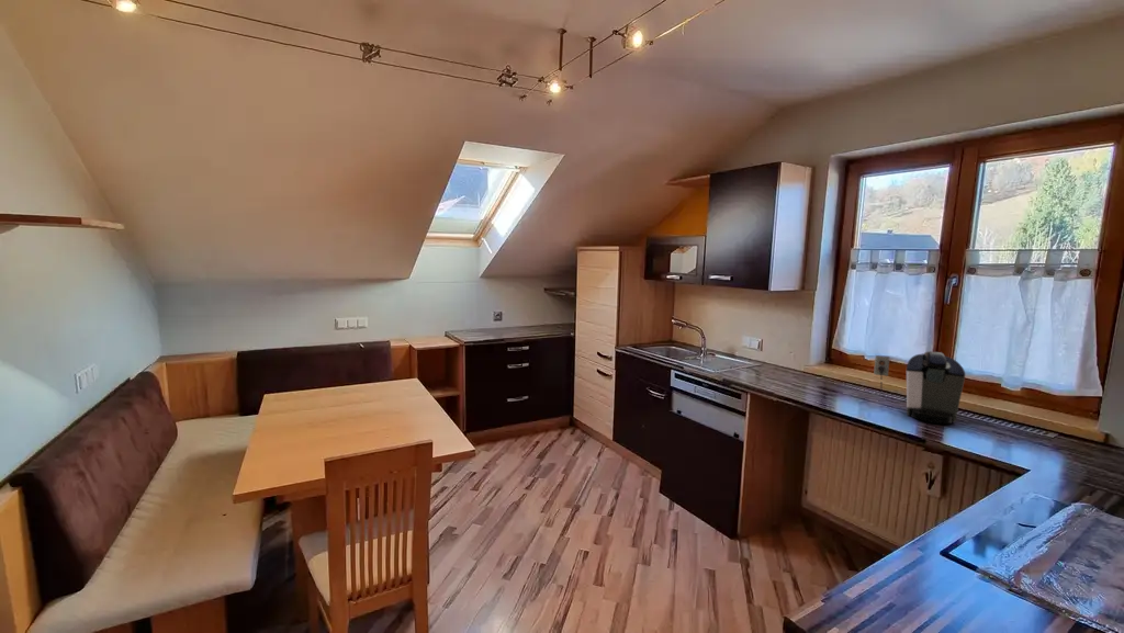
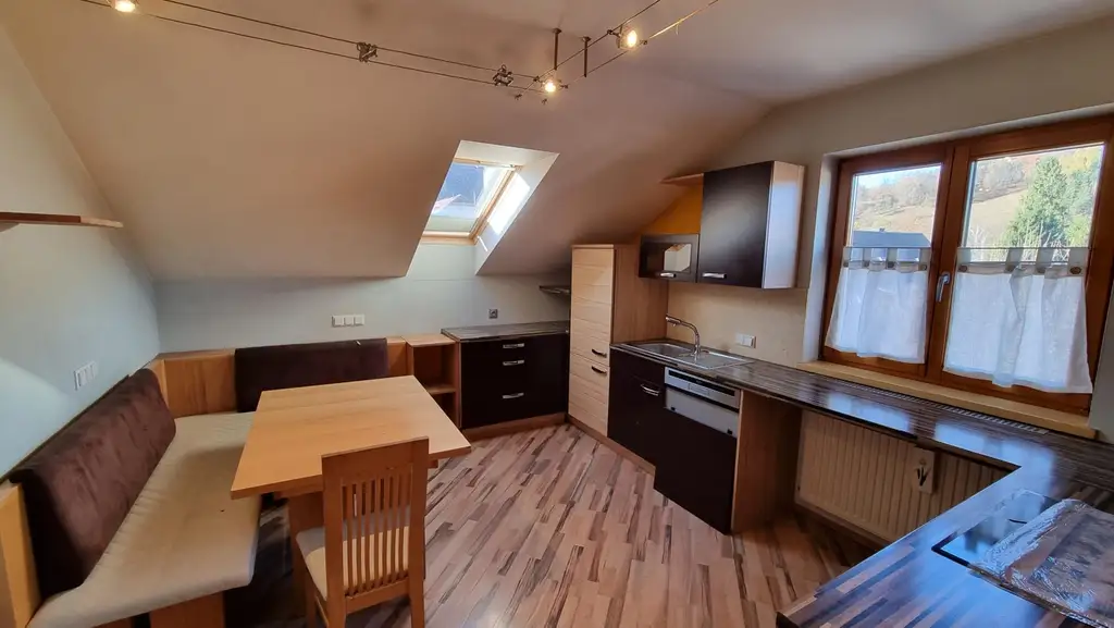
- coffee maker (917, 383)
